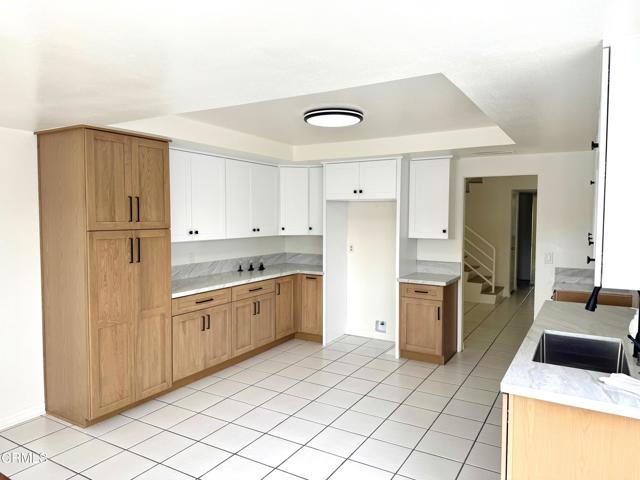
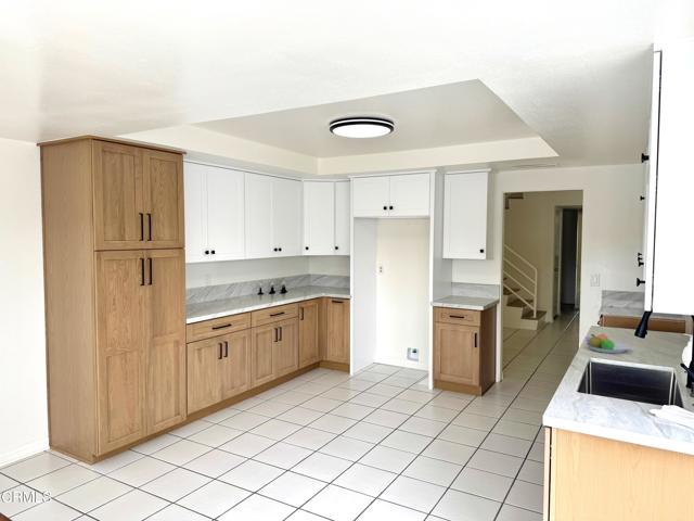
+ fruit bowl (605, 342)
